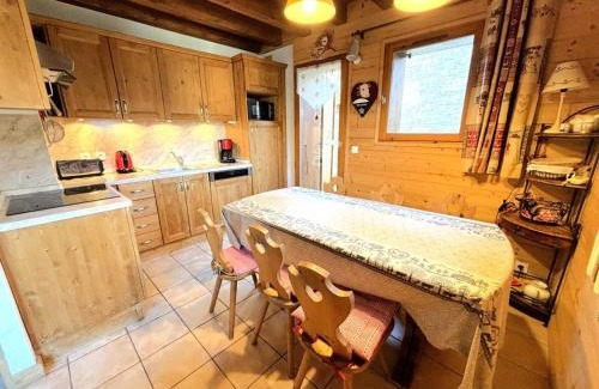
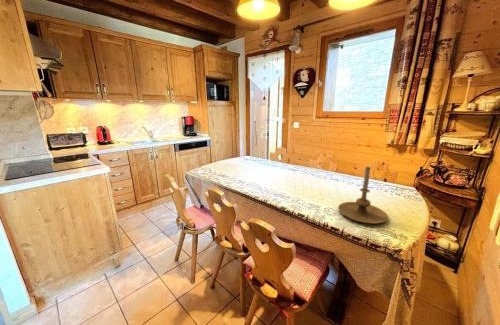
+ candle holder (364, 190)
